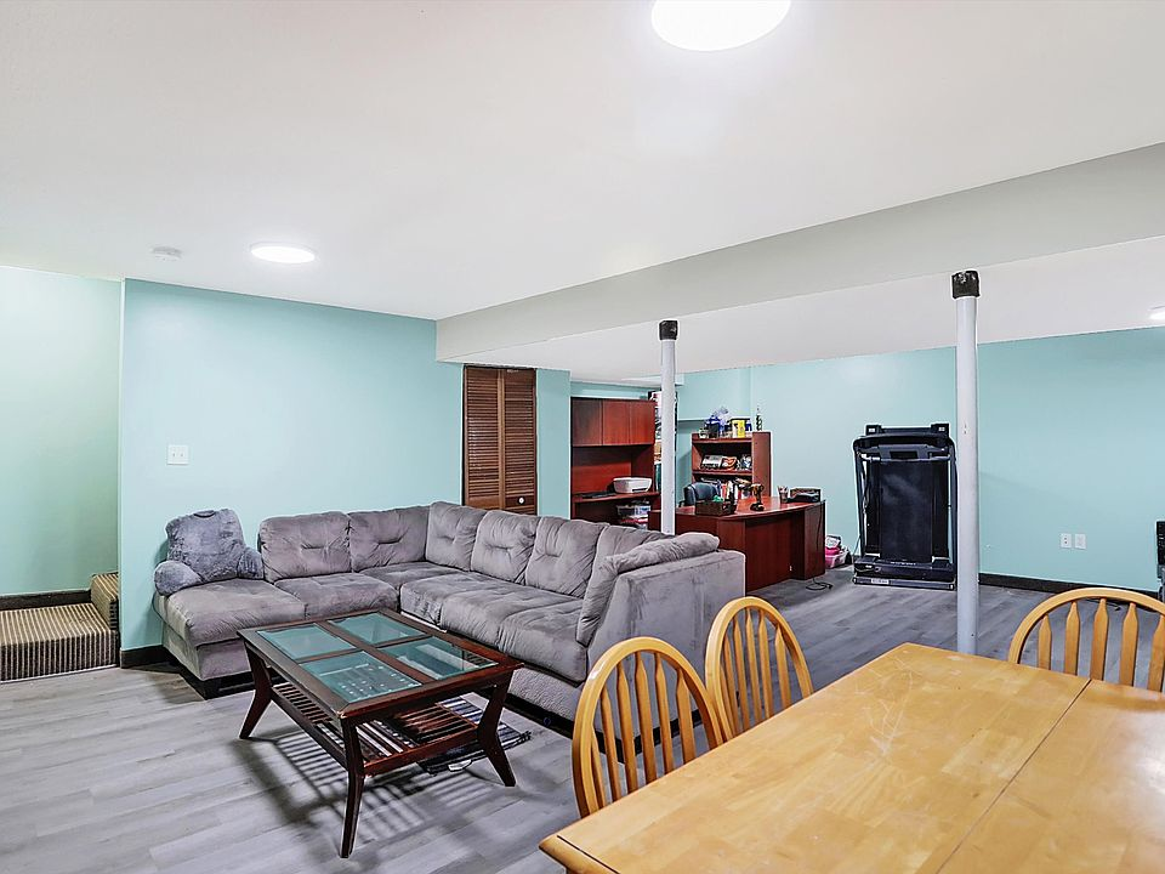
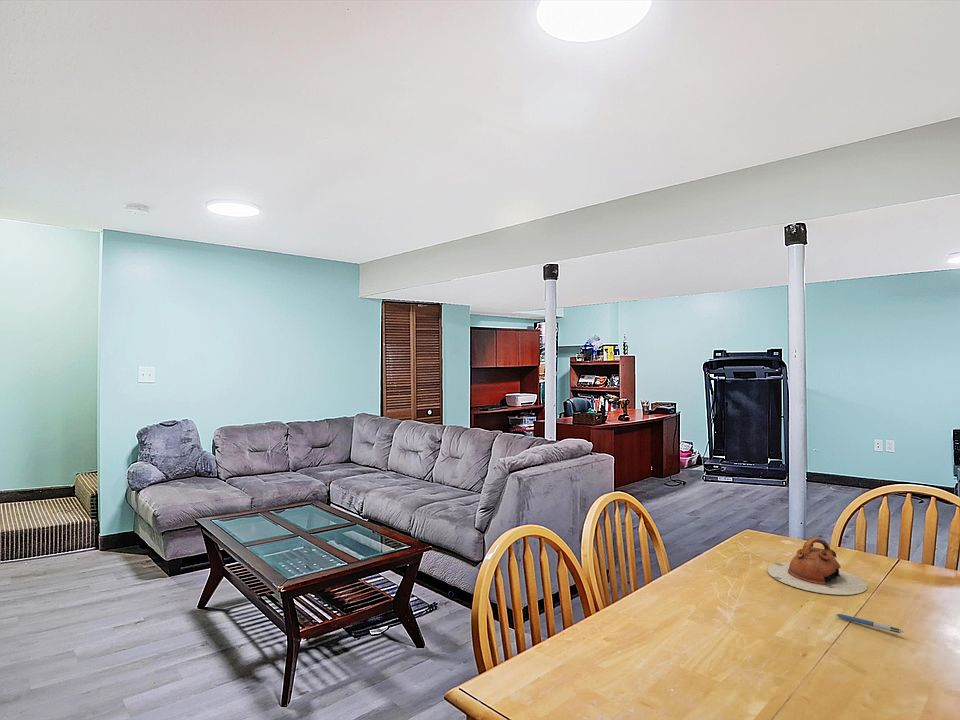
+ pen (868, 622)
+ teapot (815, 558)
